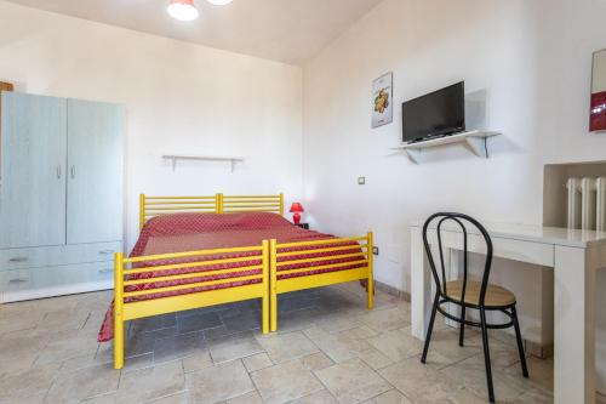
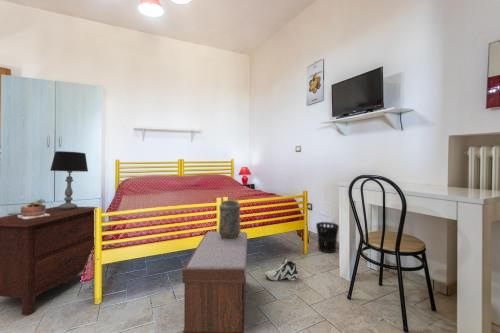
+ sneaker (281, 267)
+ bench (221, 275)
+ succulent plant (33, 207)
+ wastebasket (327, 237)
+ decorative vase (229, 219)
+ nightstand (47, 251)
+ table lamp (67, 180)
